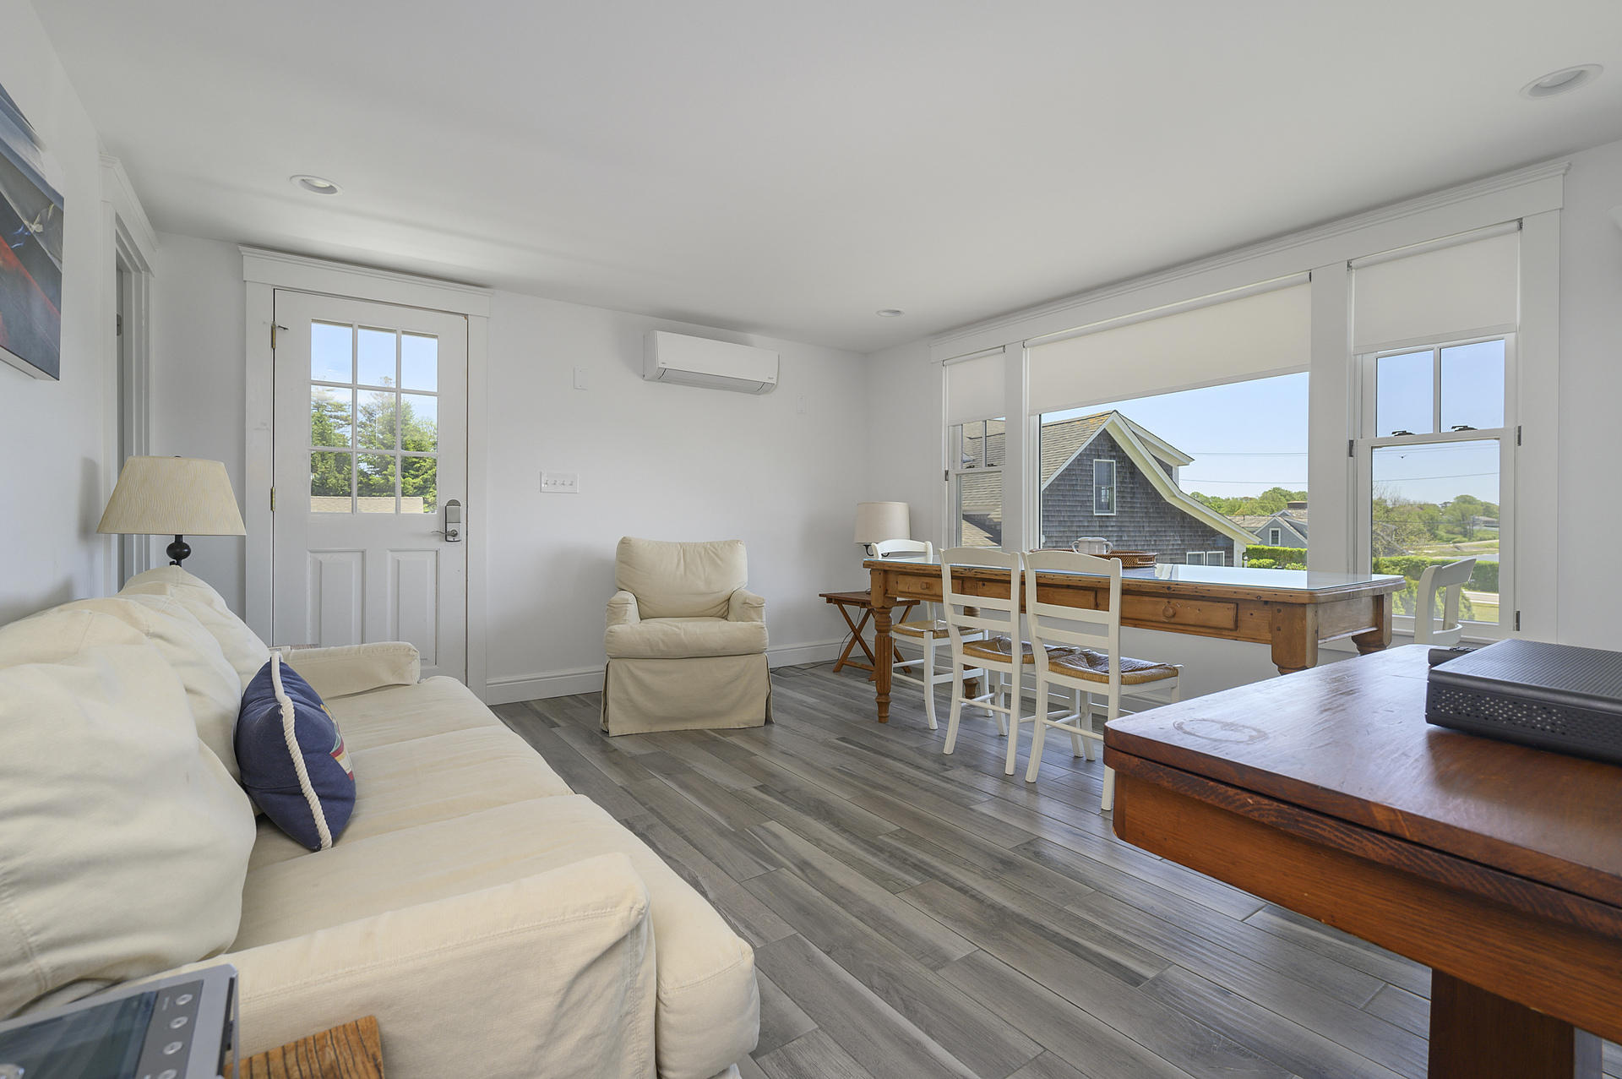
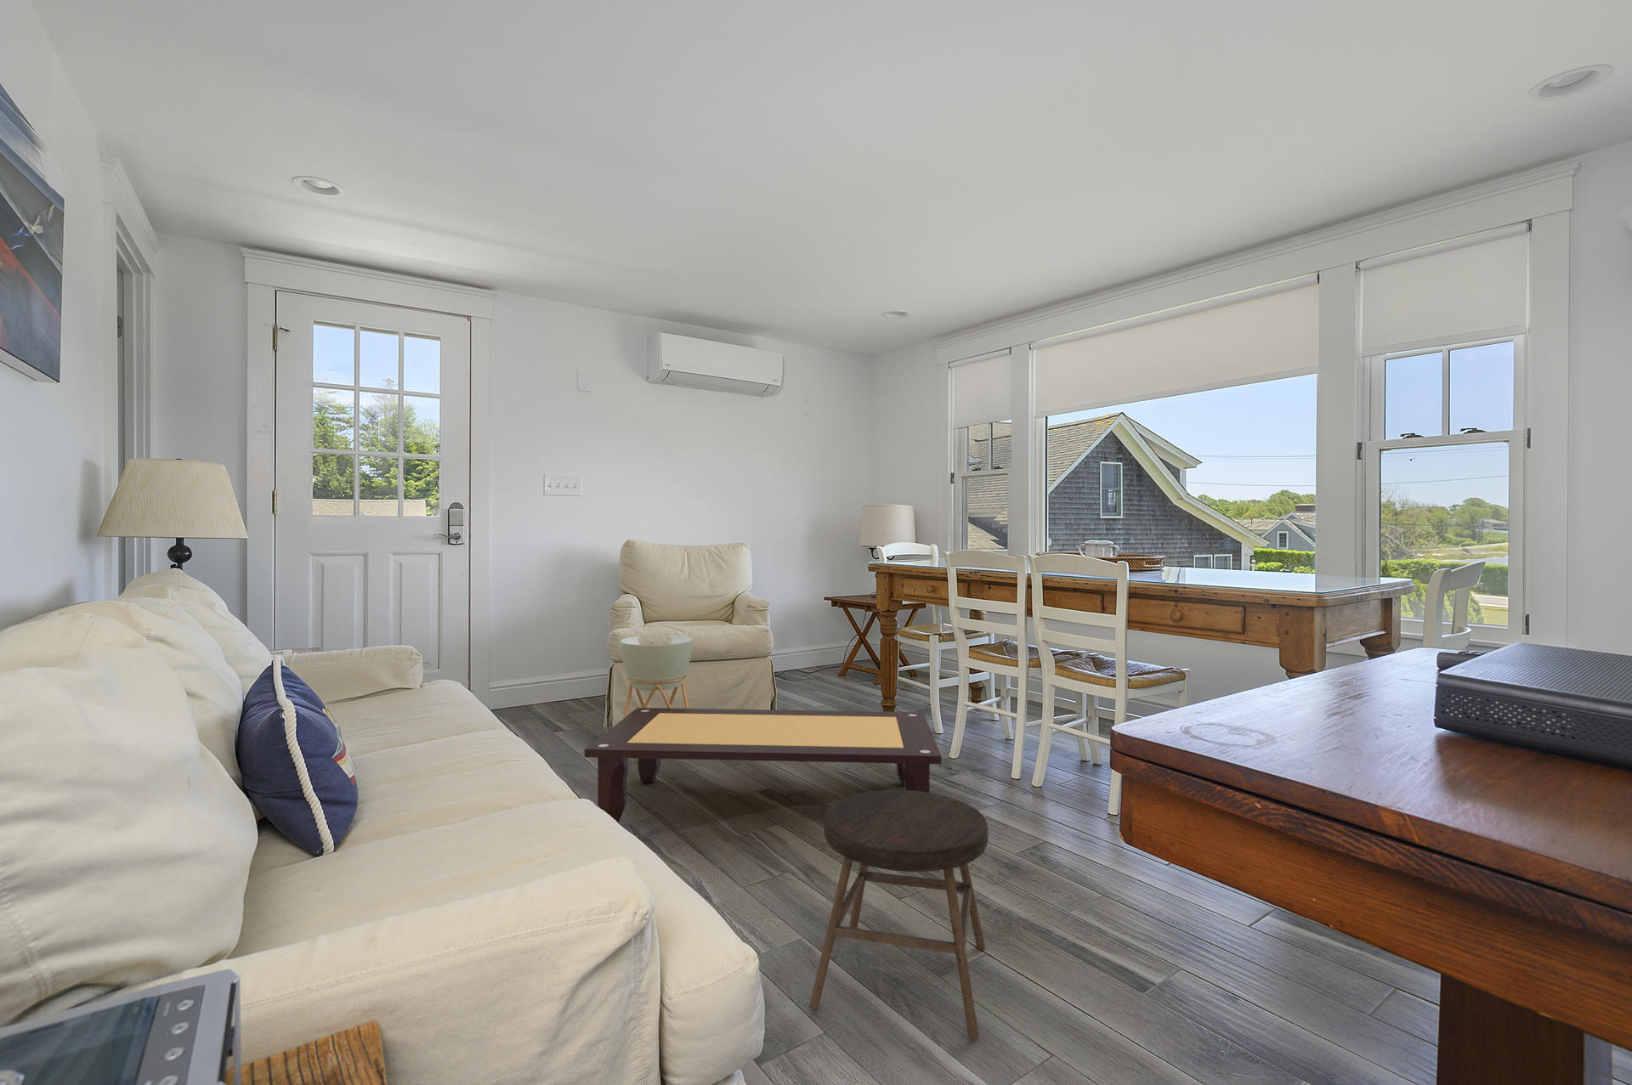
+ planter (657, 689)
+ stool (907, 885)
+ coffee table (772, 760)
